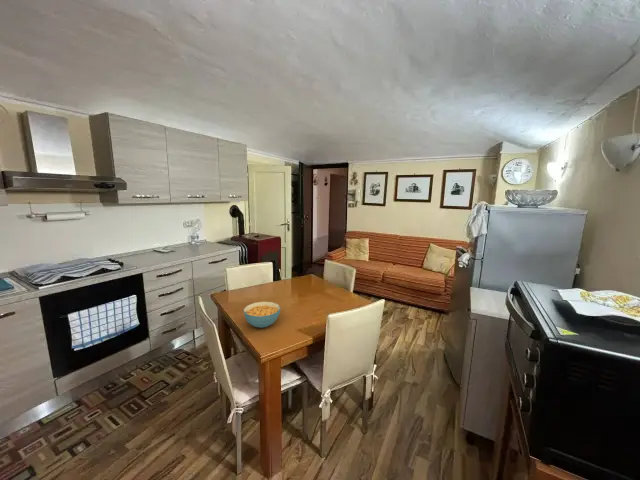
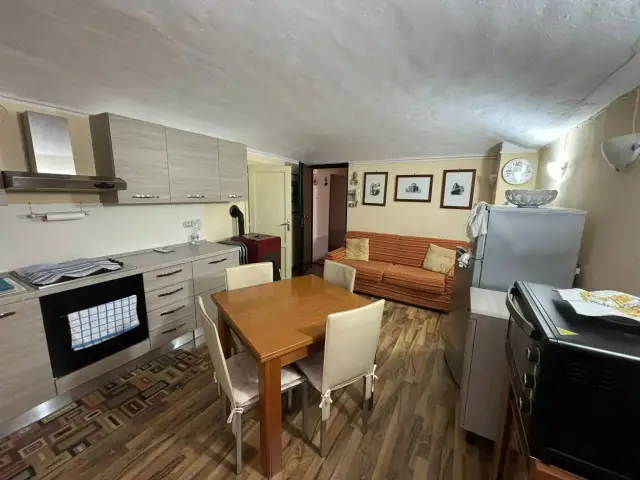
- cereal bowl (262, 316)
